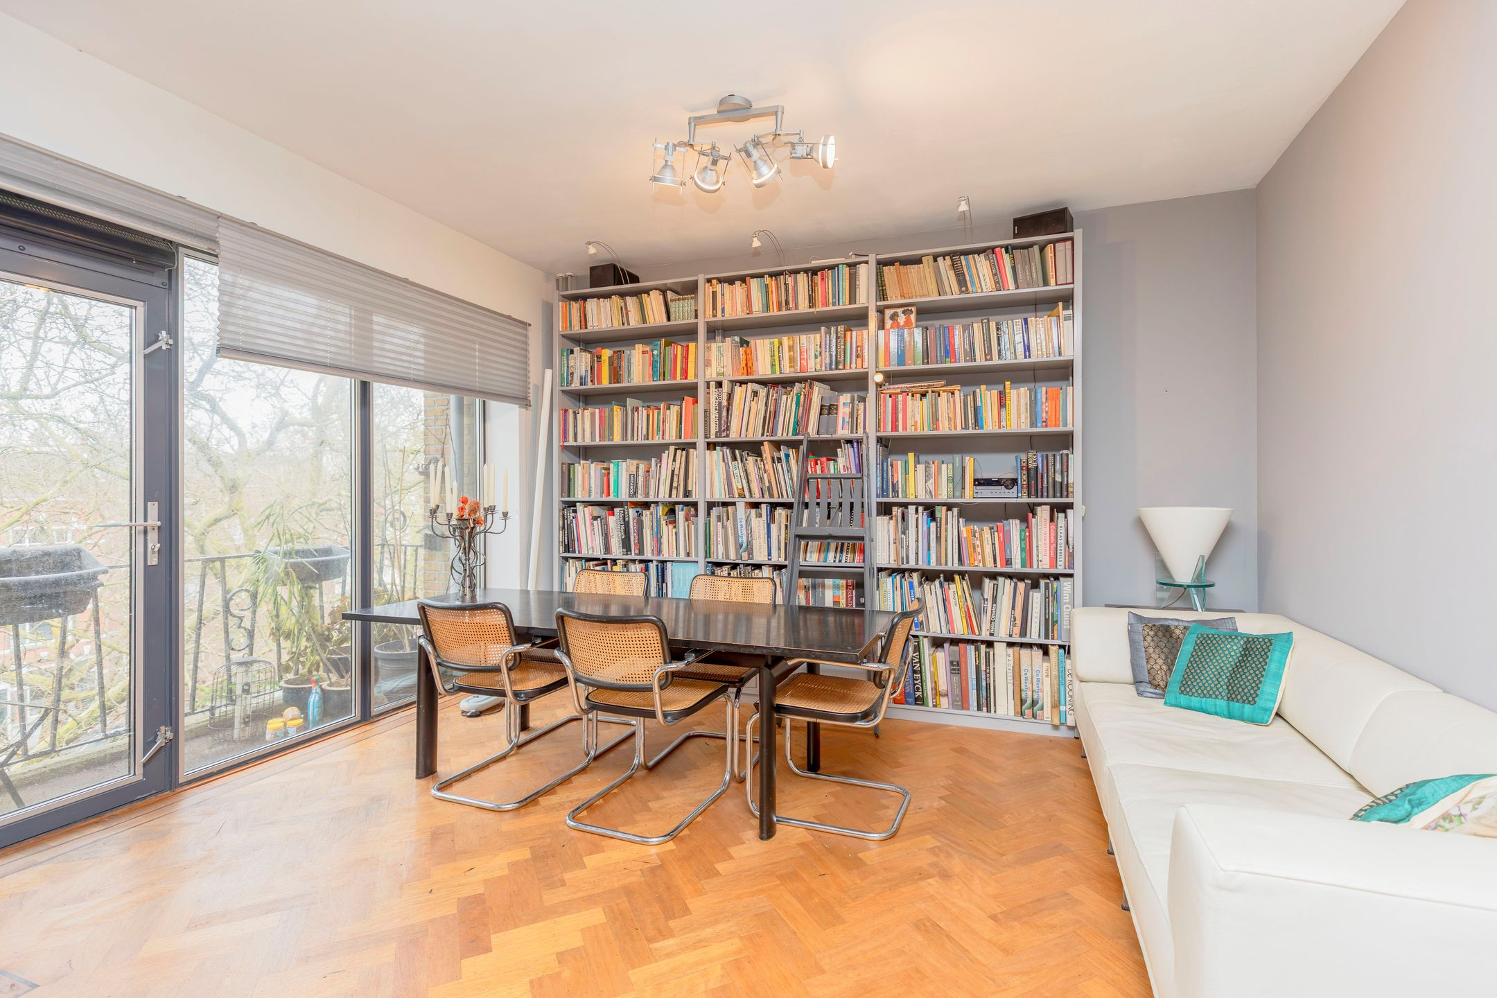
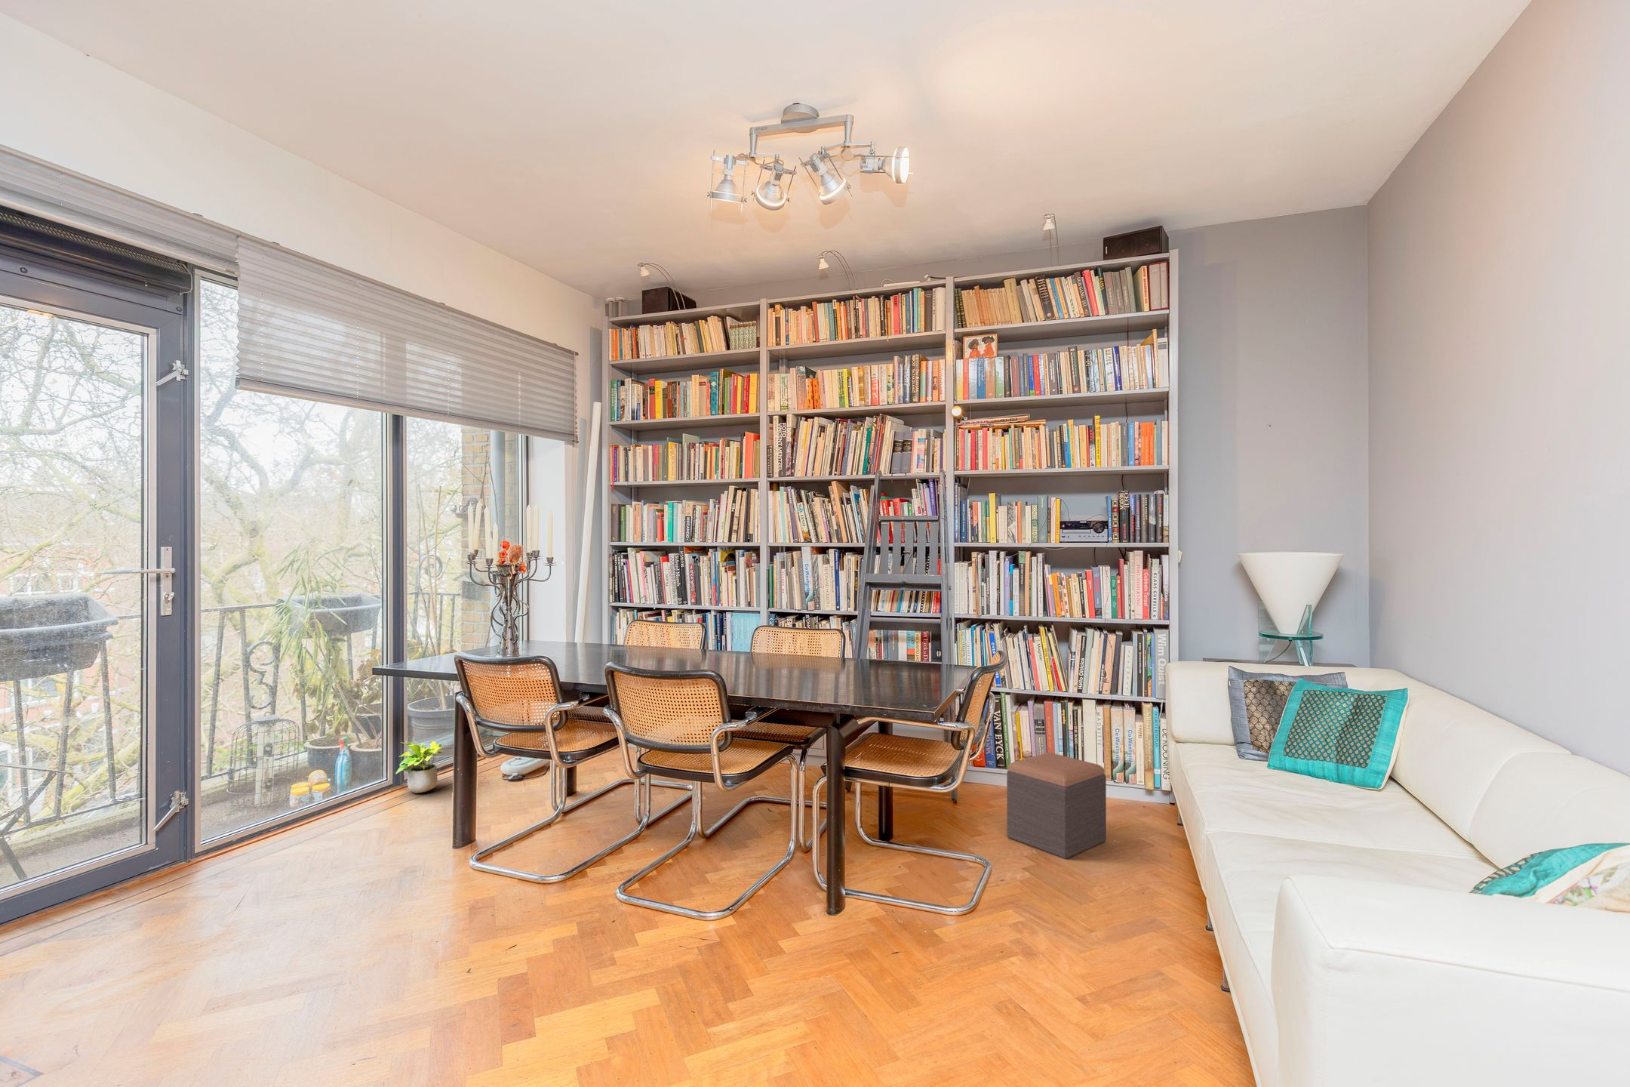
+ potted plant (418, 764)
+ footstool (1055, 801)
